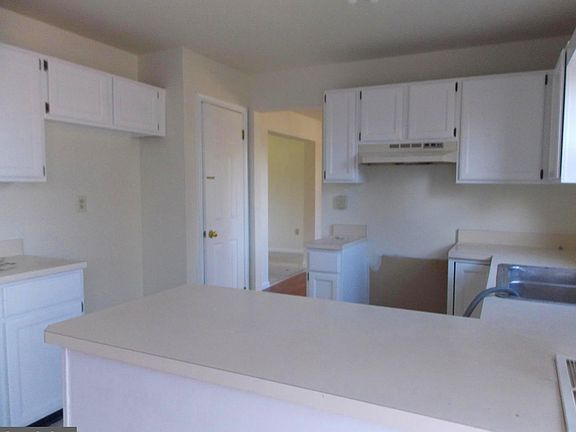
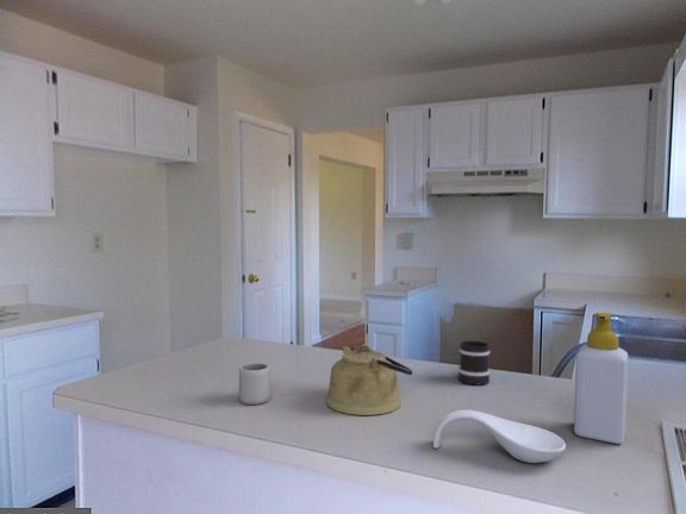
+ cup (257, 381)
+ spoon rest (497, 433)
+ mug (474, 361)
+ kettle (361, 370)
+ soap bottle (601, 374)
